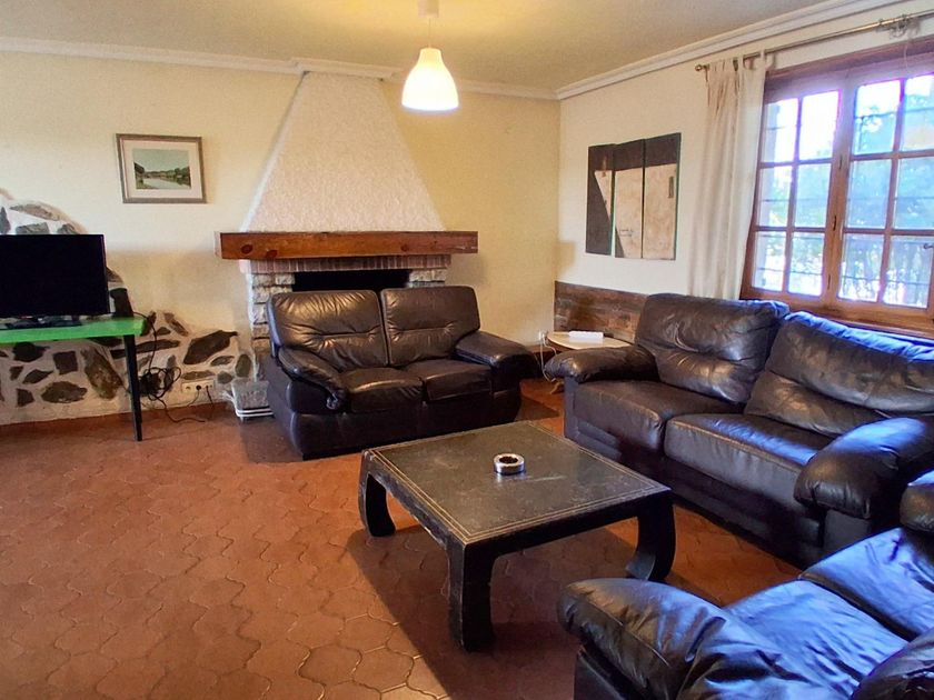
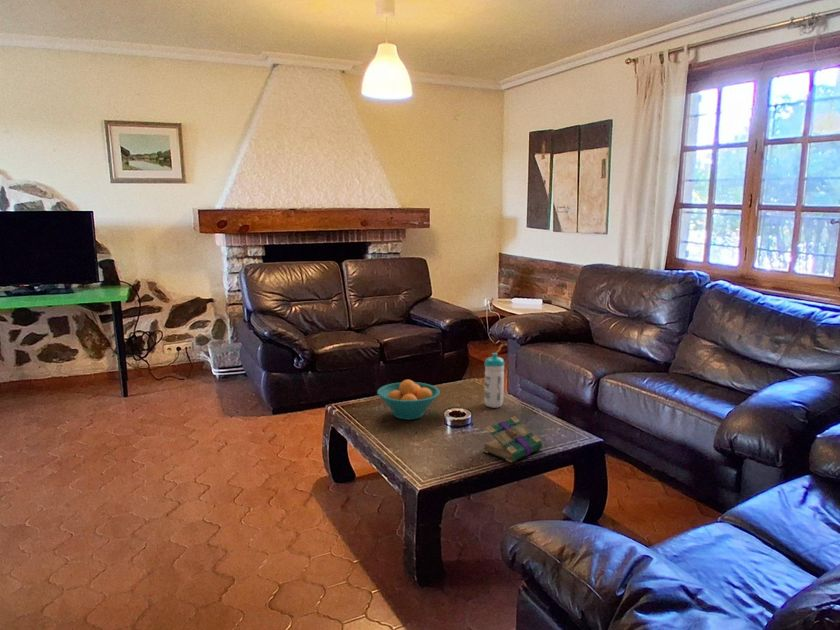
+ water bottle (494, 379)
+ fruit bowl (408, 397)
+ book (514, 436)
